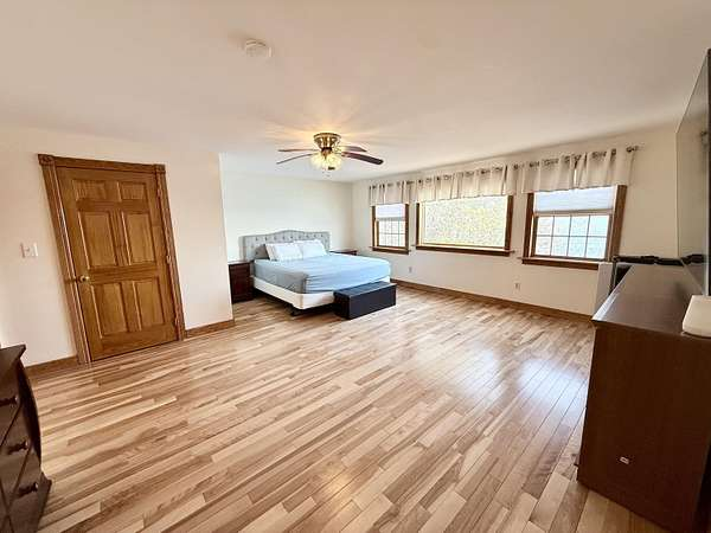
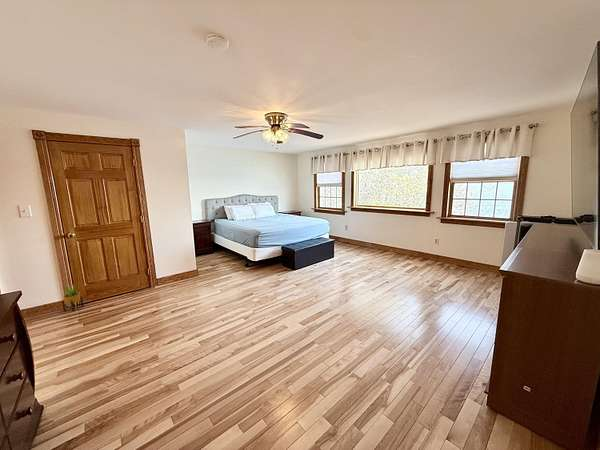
+ potted plant (71, 296)
